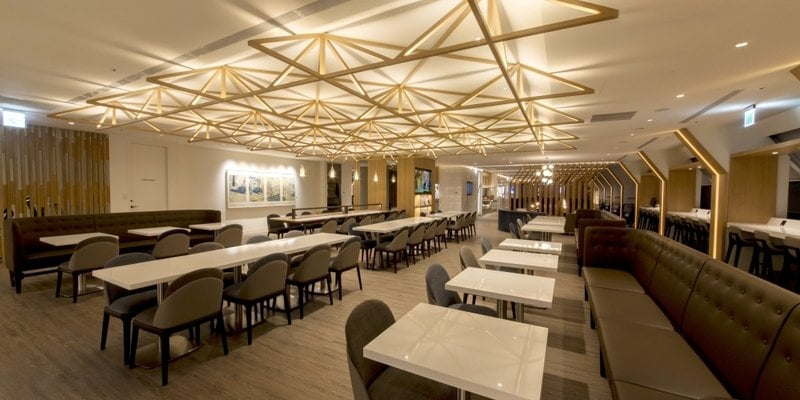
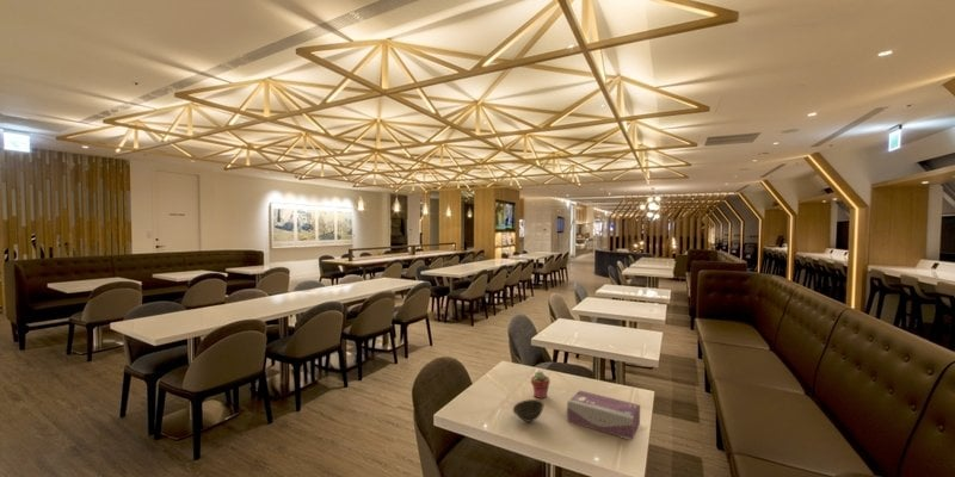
+ bowl (515, 408)
+ tissue box (603, 411)
+ potted succulent (540, 383)
